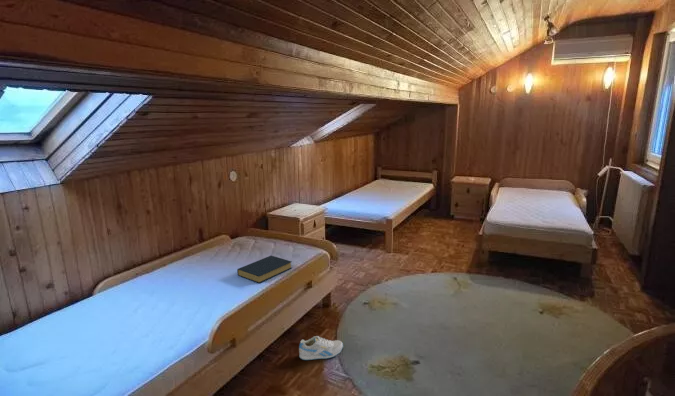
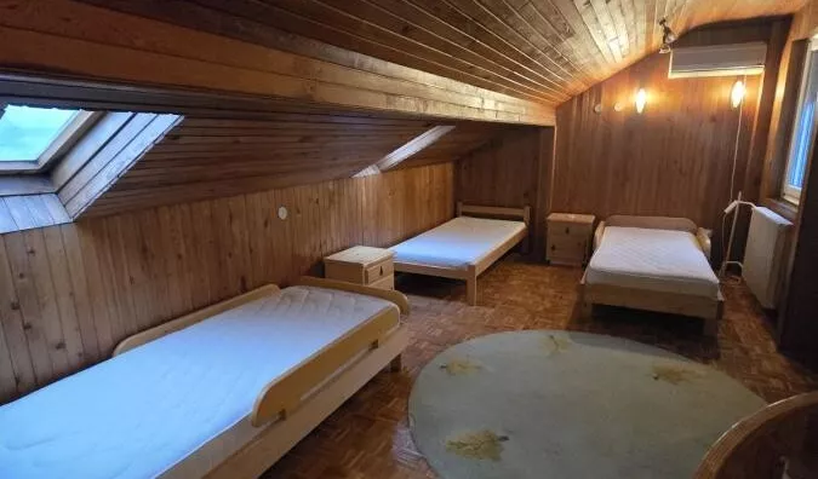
- hardback book (265, 268)
- sneaker (321, 345)
